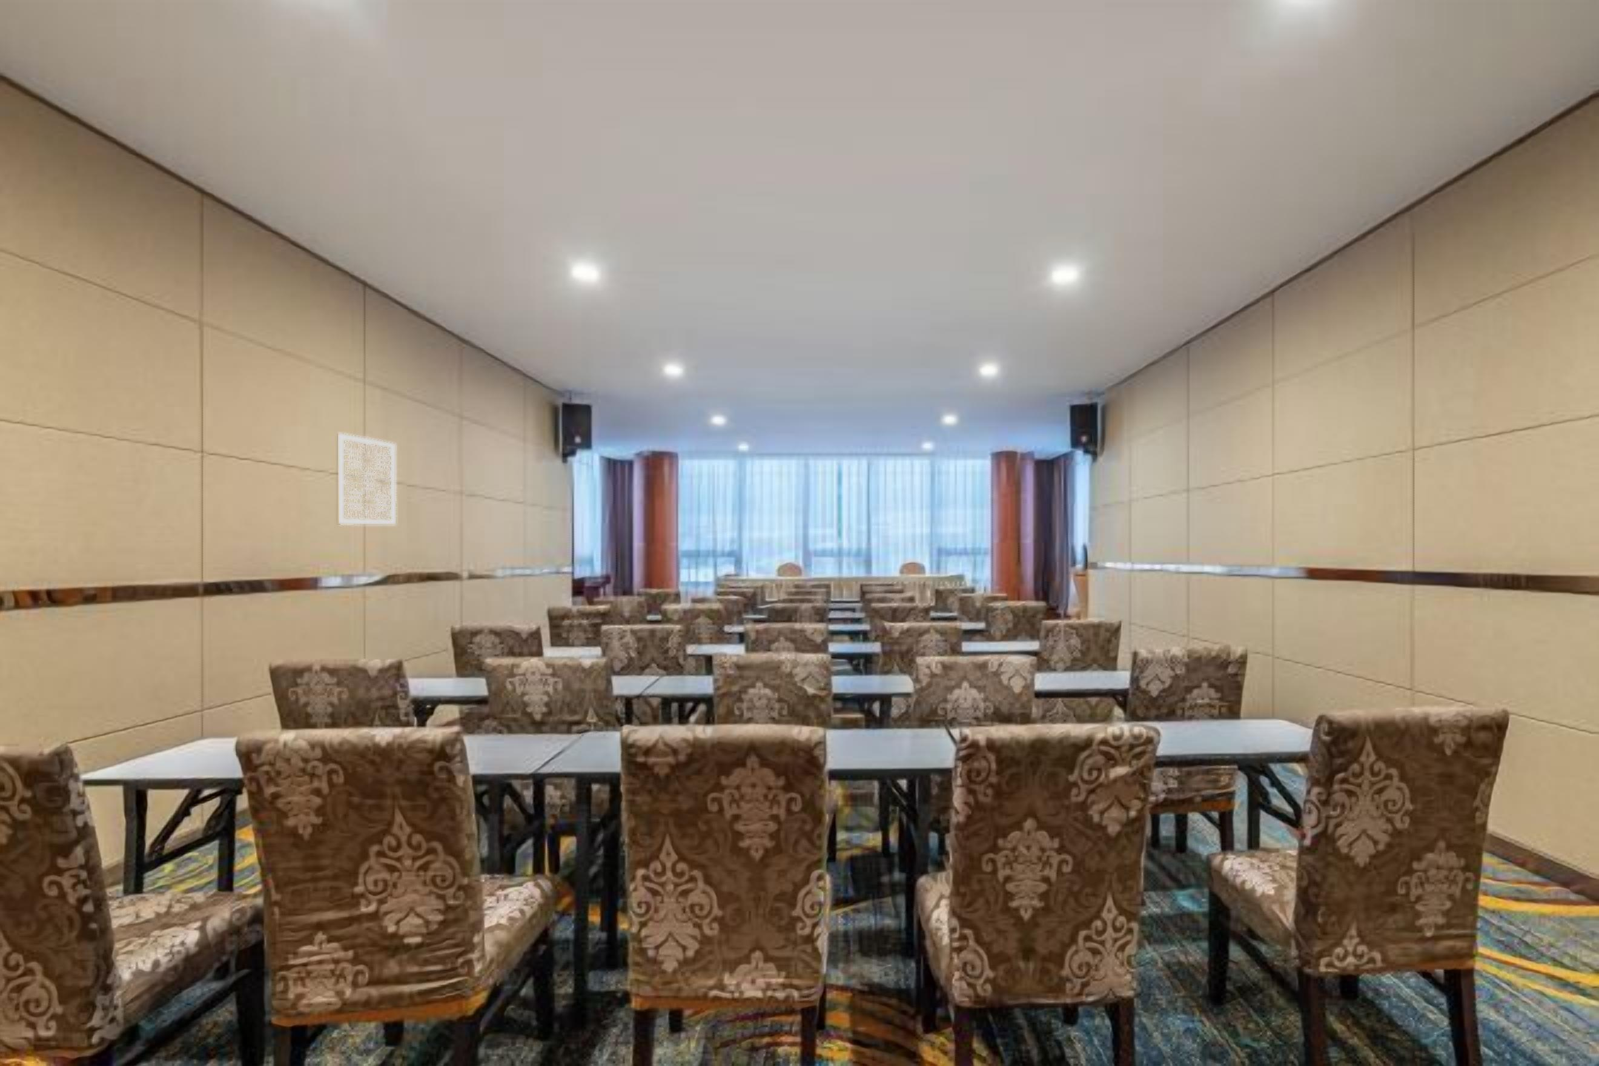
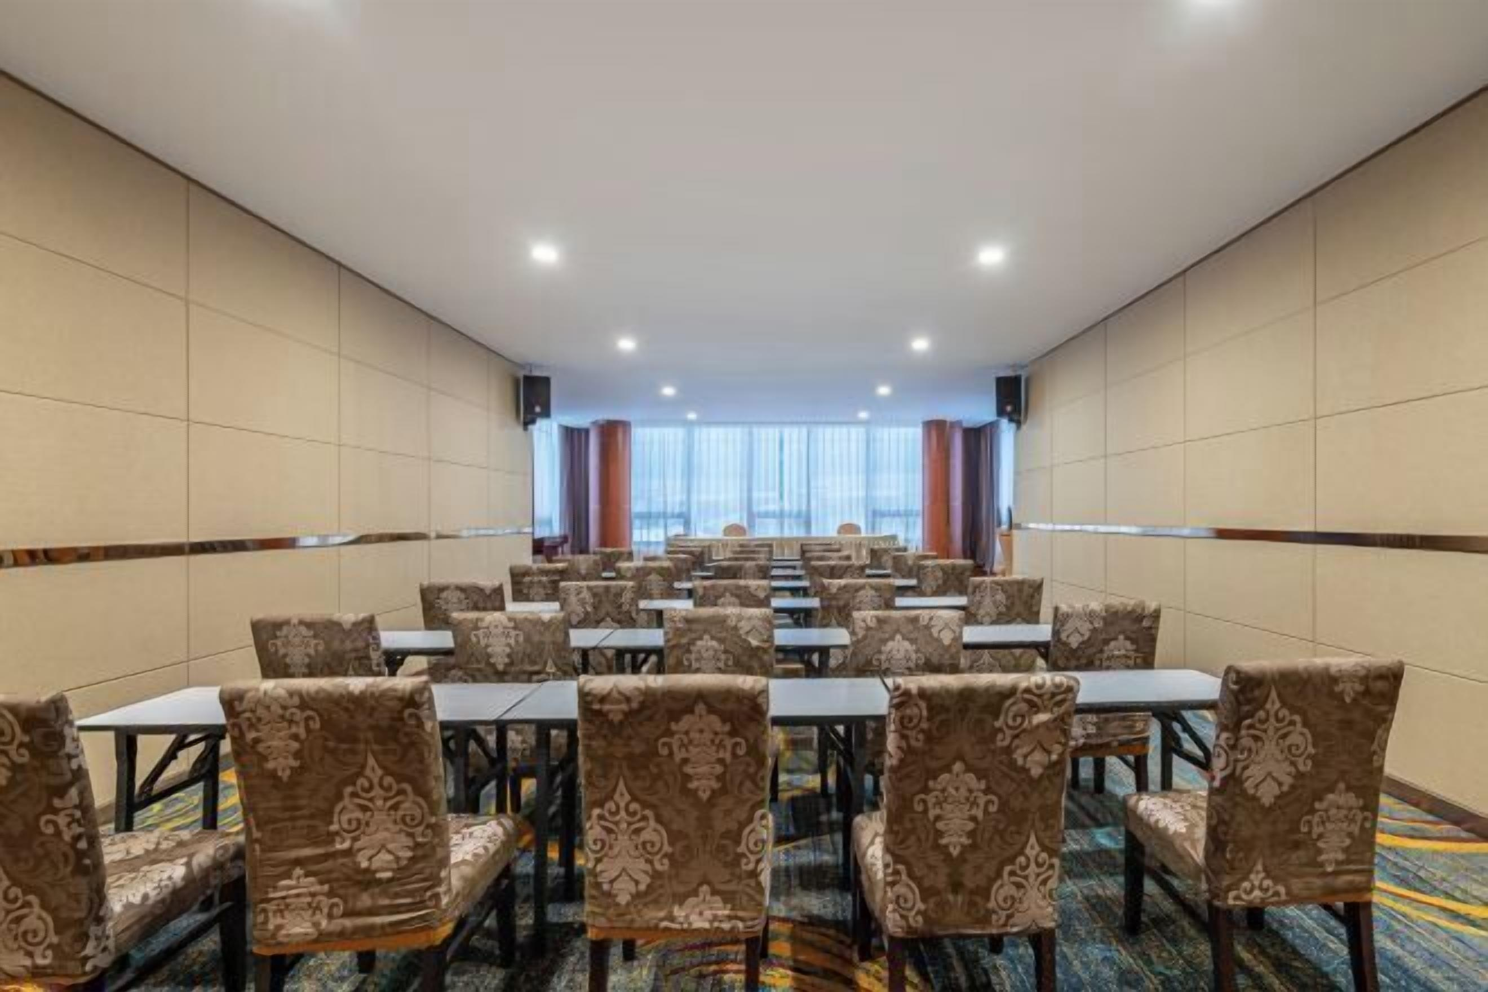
- wall art (369, 479)
